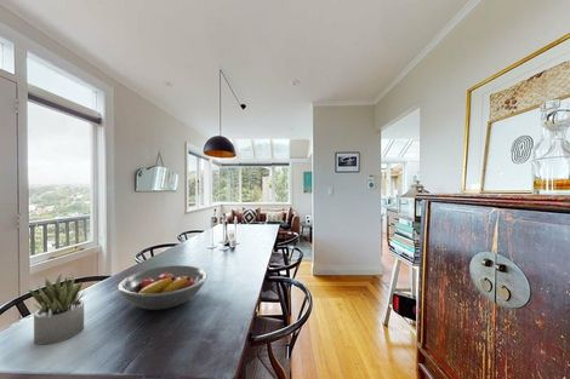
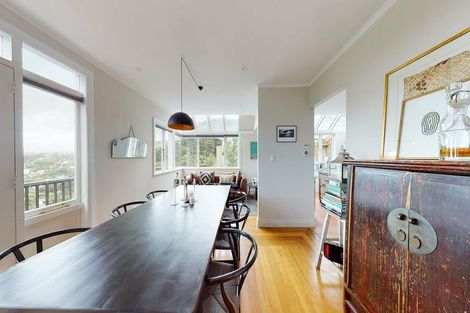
- succulent plant (59, 303)
- fruit bowl (165, 286)
